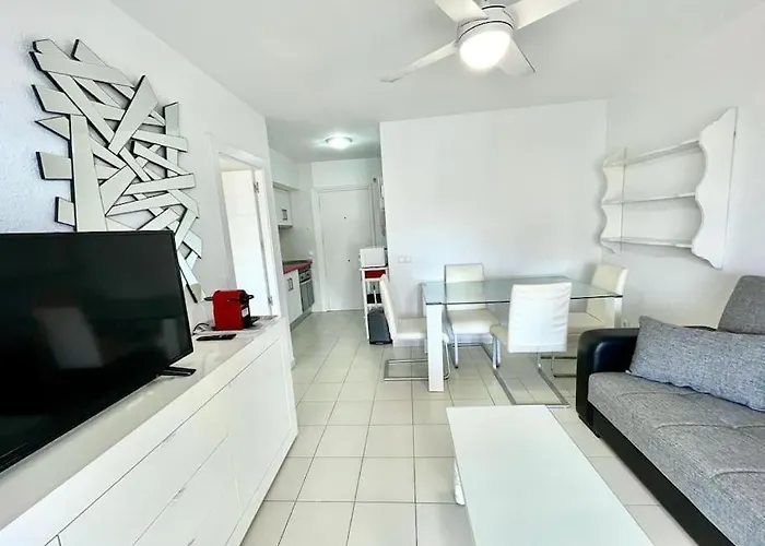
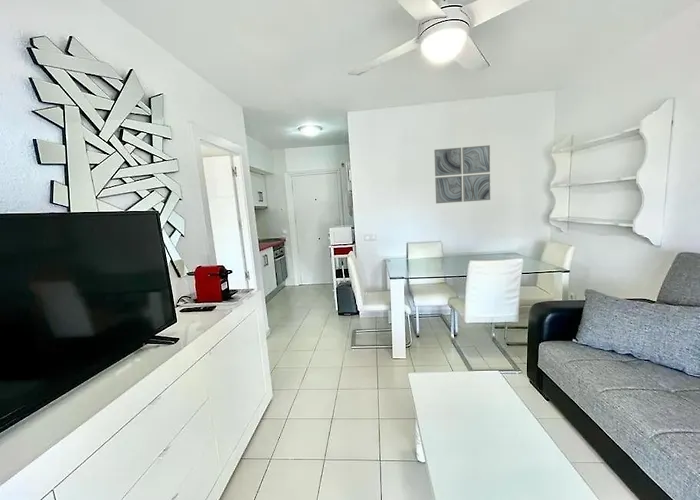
+ wall art (461, 173)
